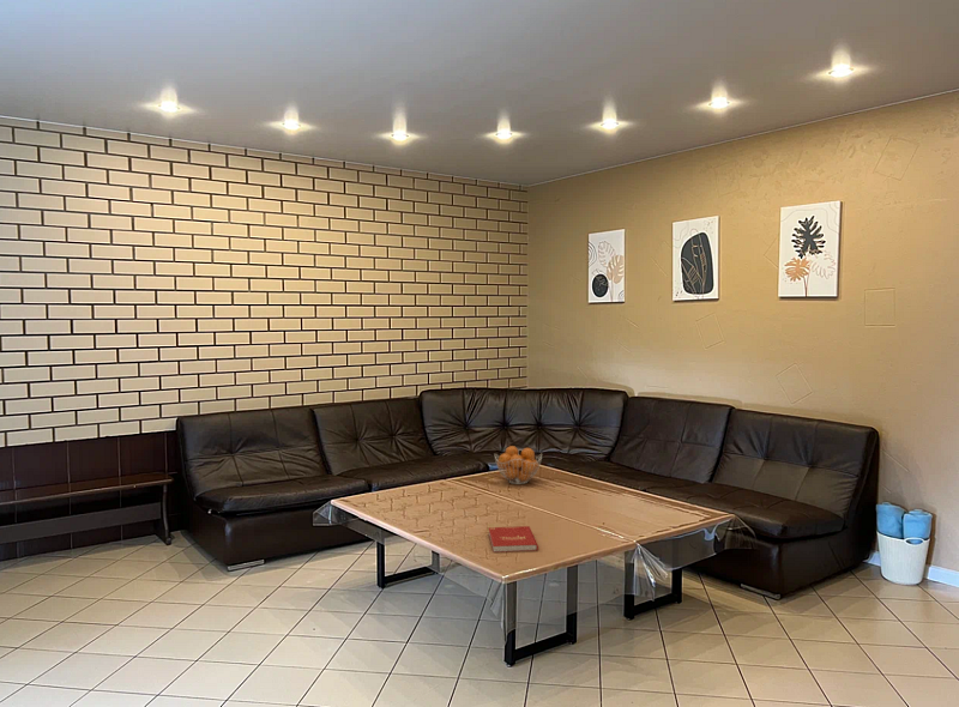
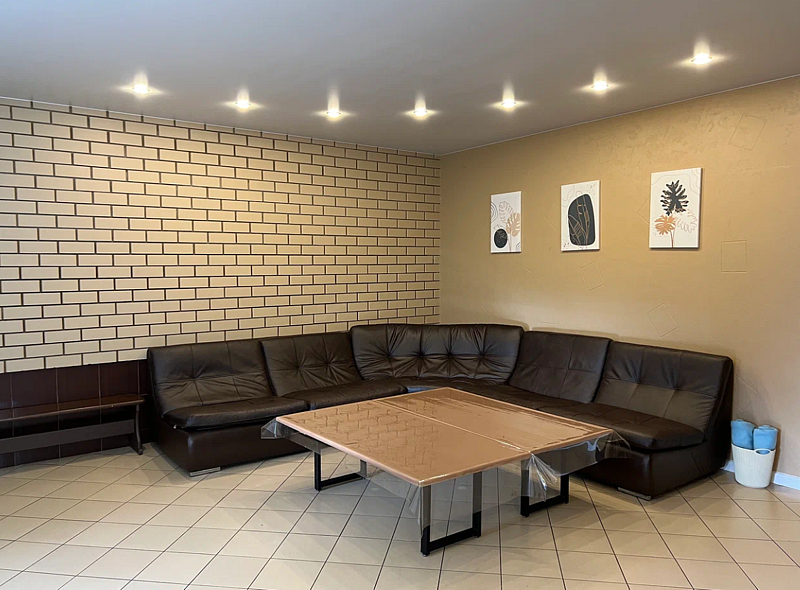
- book (512, 538)
- fruit basket (518, 464)
